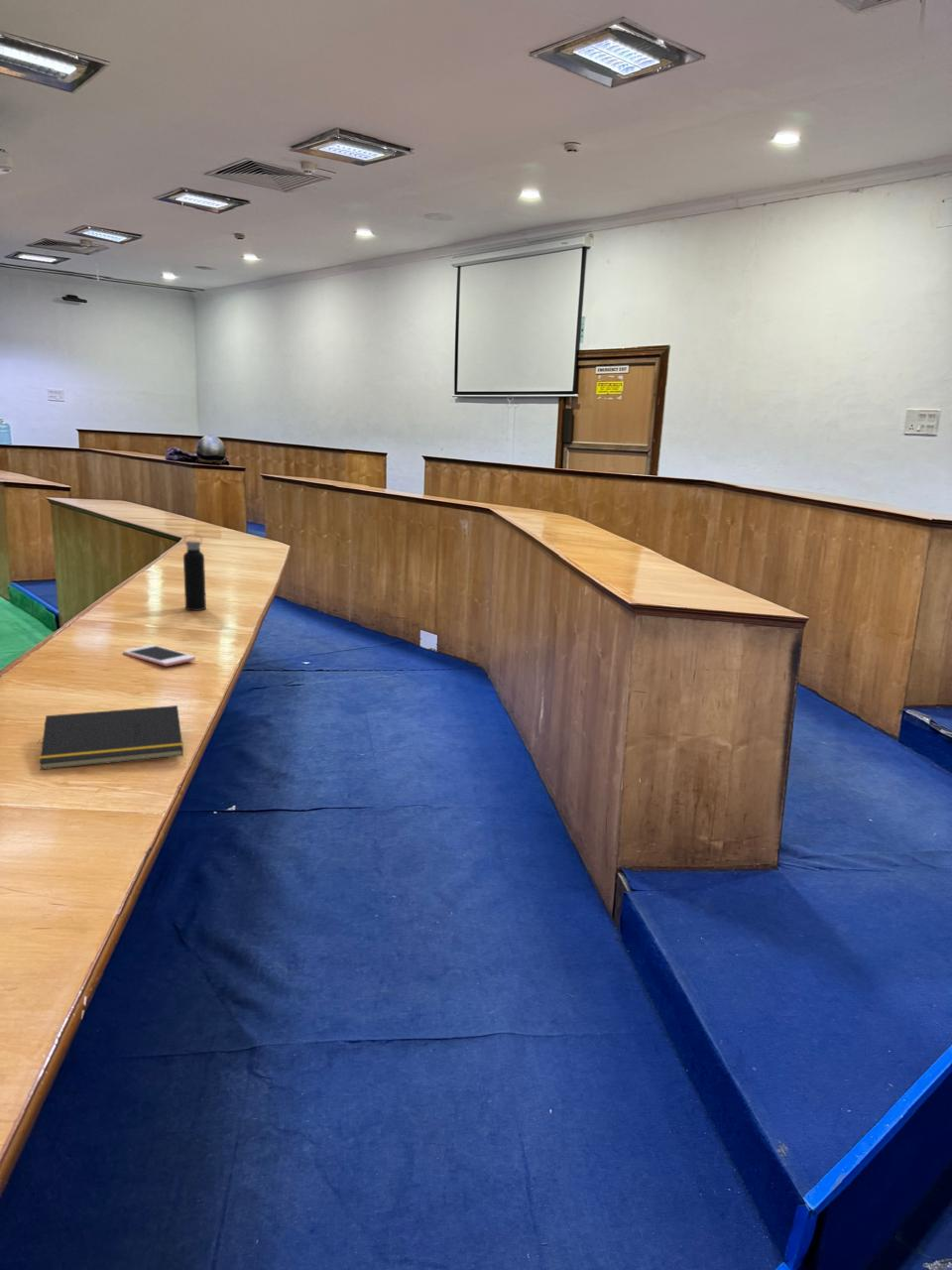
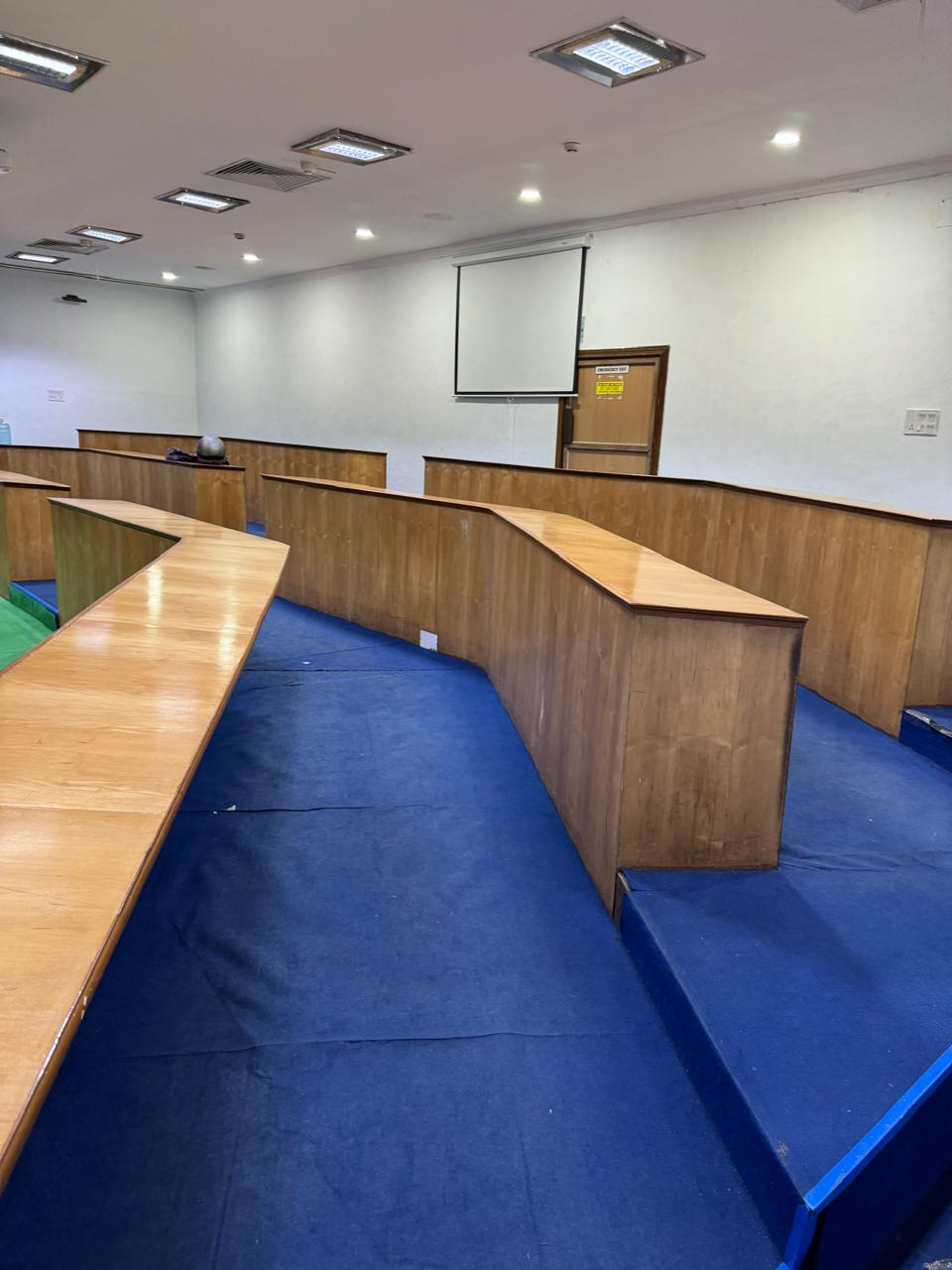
- notepad (113, 735)
- water bottle (194, 572)
- cell phone (159, 655)
